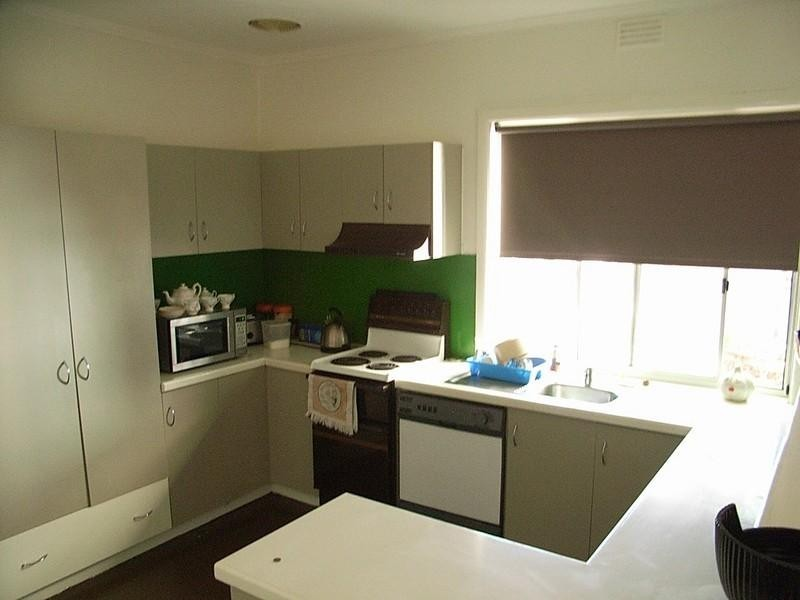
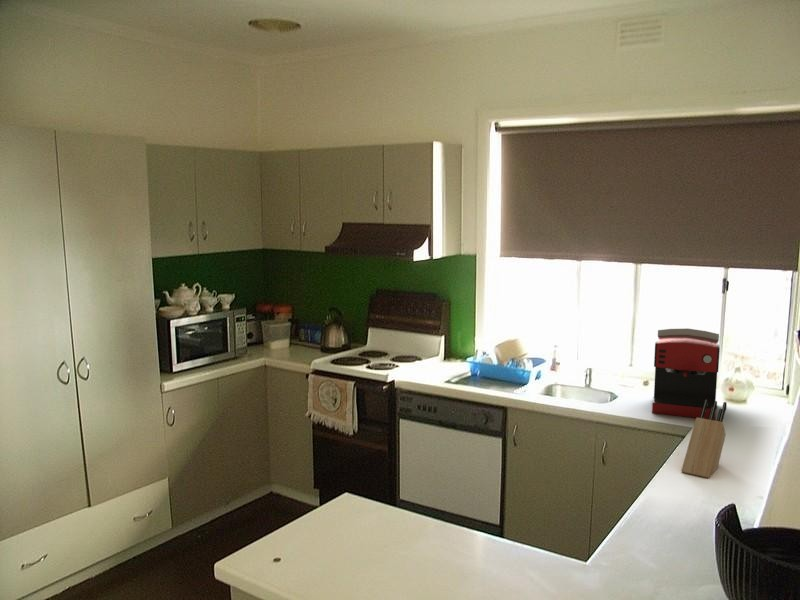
+ knife block (706, 436)
+ coffee maker (685, 371)
